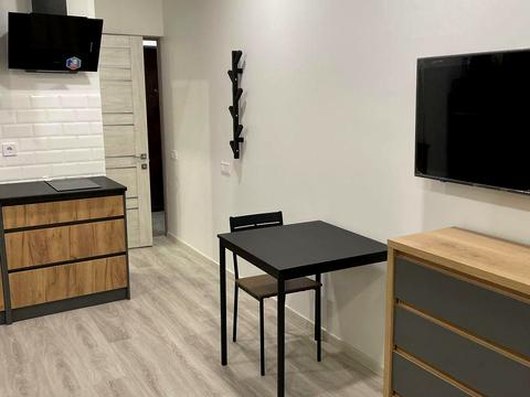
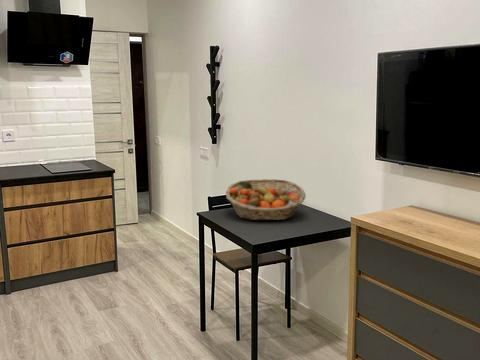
+ fruit basket (265, 199)
